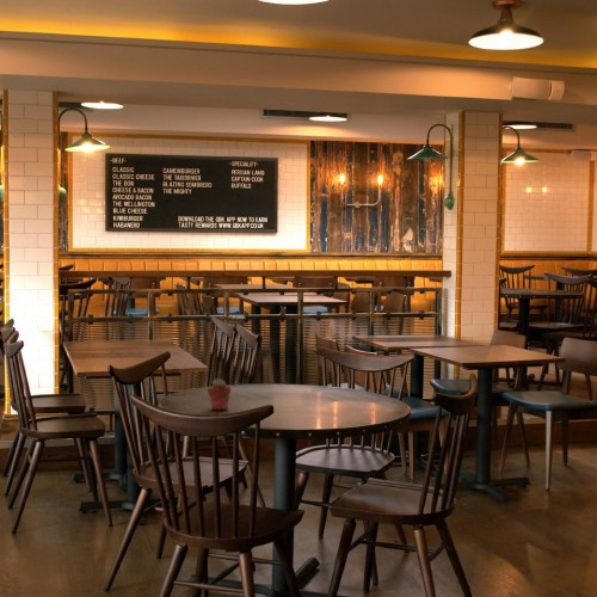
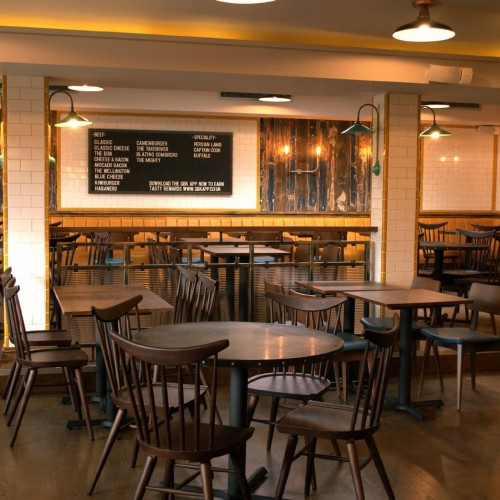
- potted succulent (219, 393)
